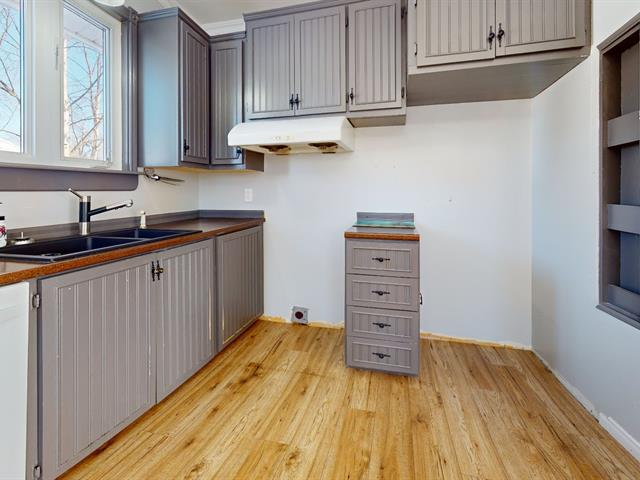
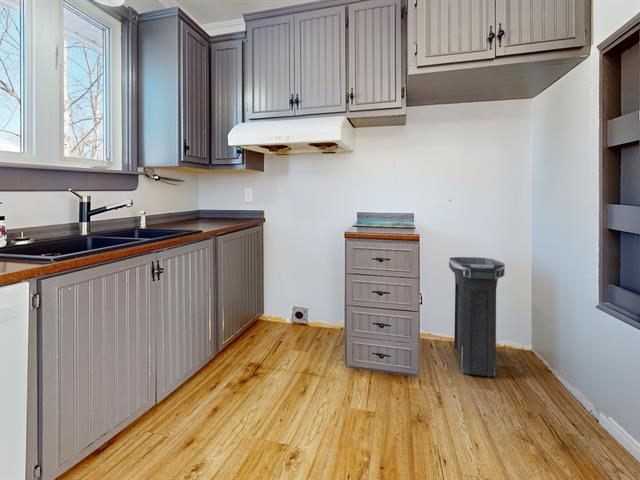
+ trash can (473, 311)
